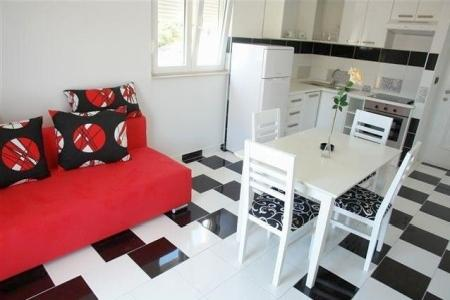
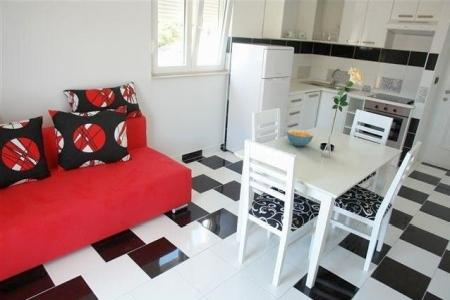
+ cereal bowl (299, 139)
